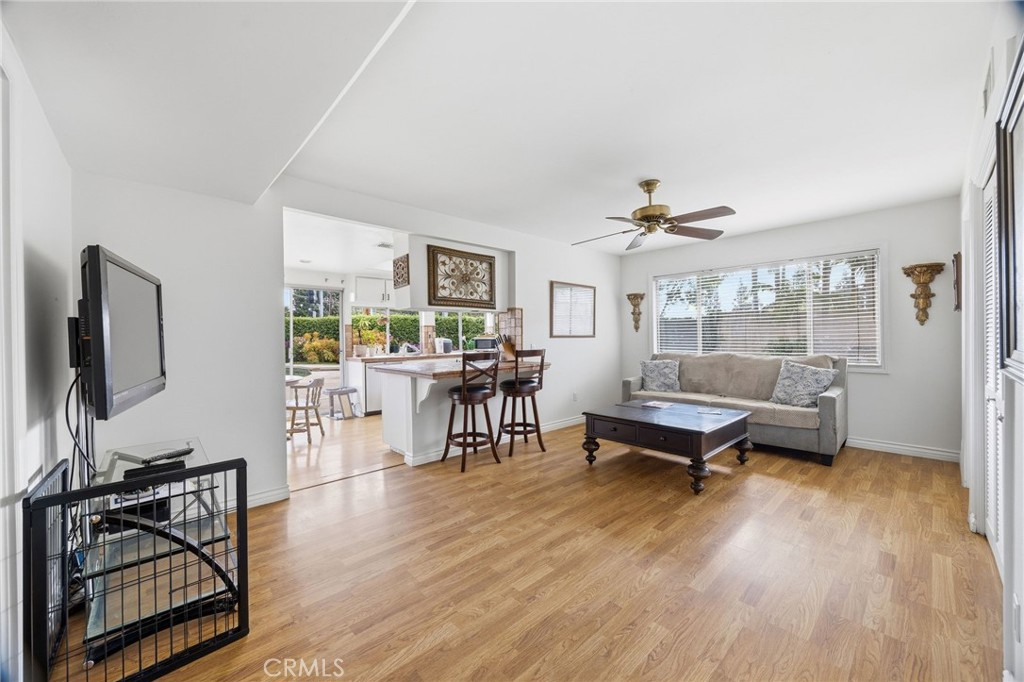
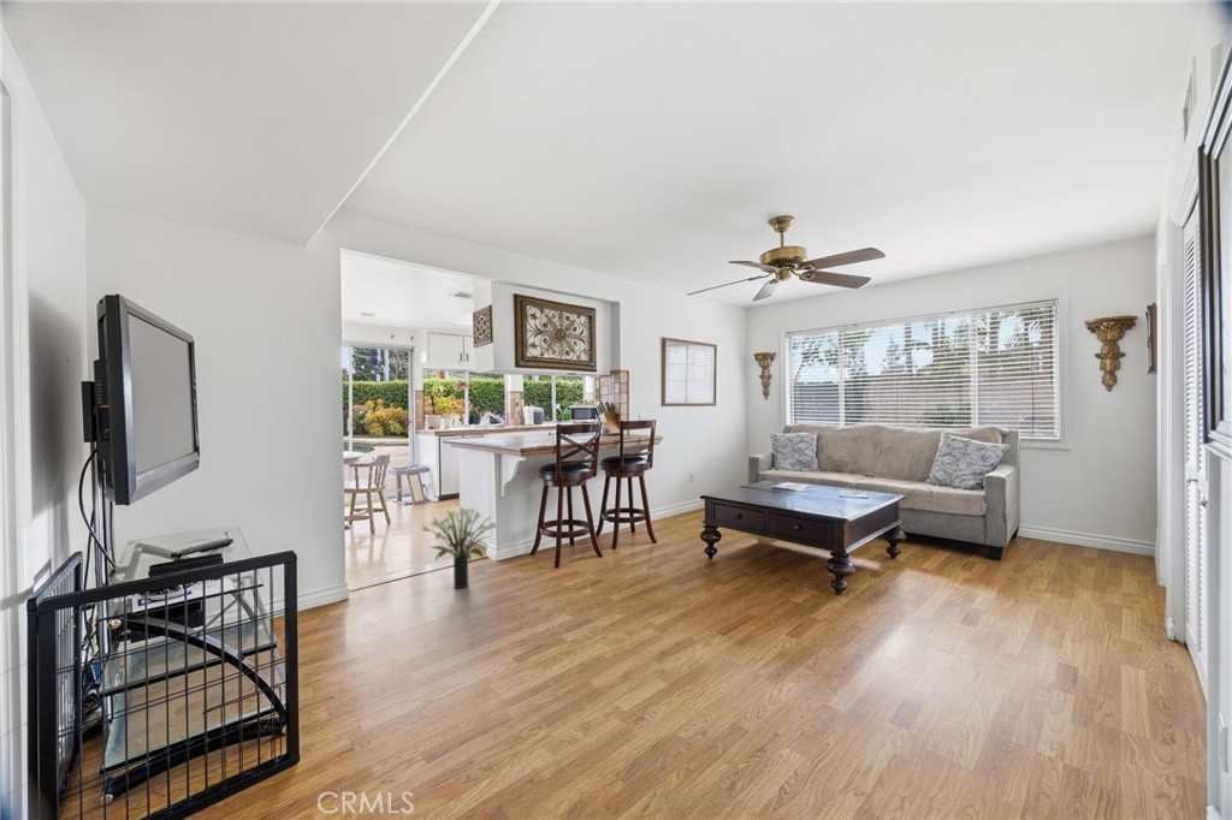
+ potted plant (462, 546)
